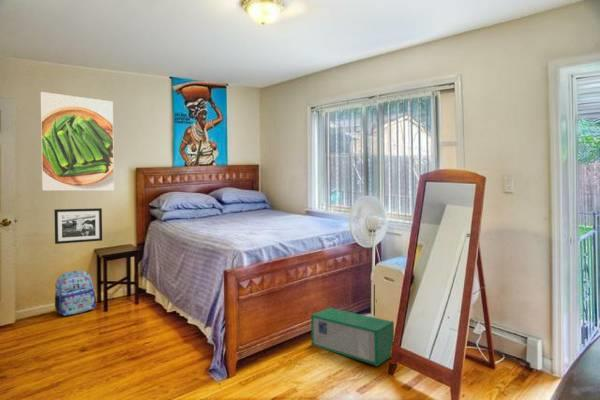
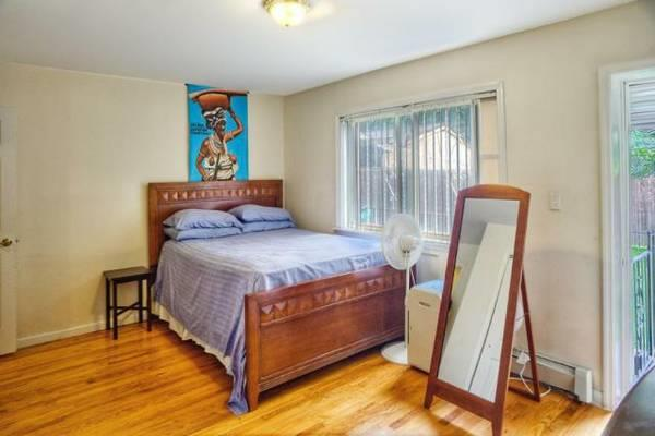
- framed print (79, 143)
- backpack (75, 291)
- picture frame (79, 225)
- storage bin (351, 333)
